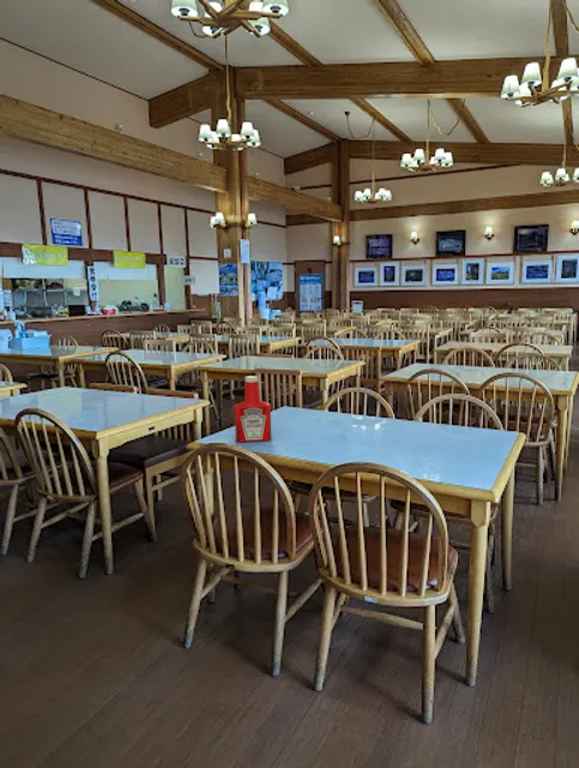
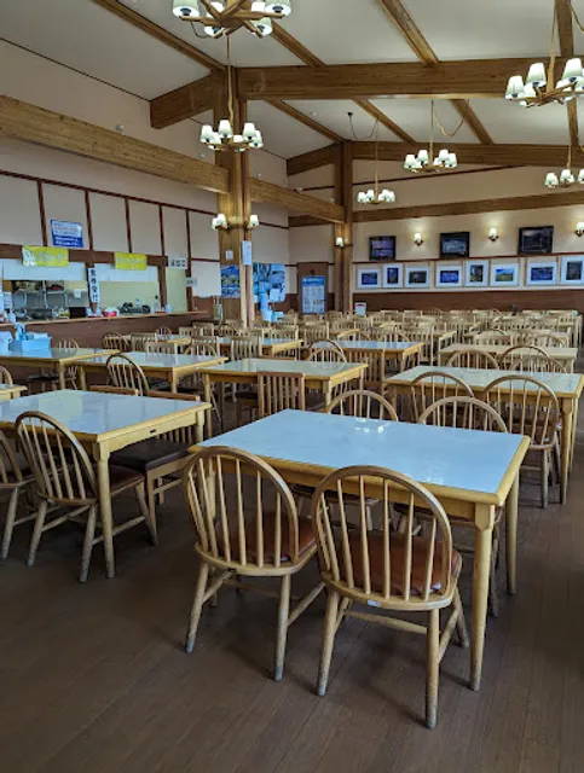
- soap bottle (252, 408)
